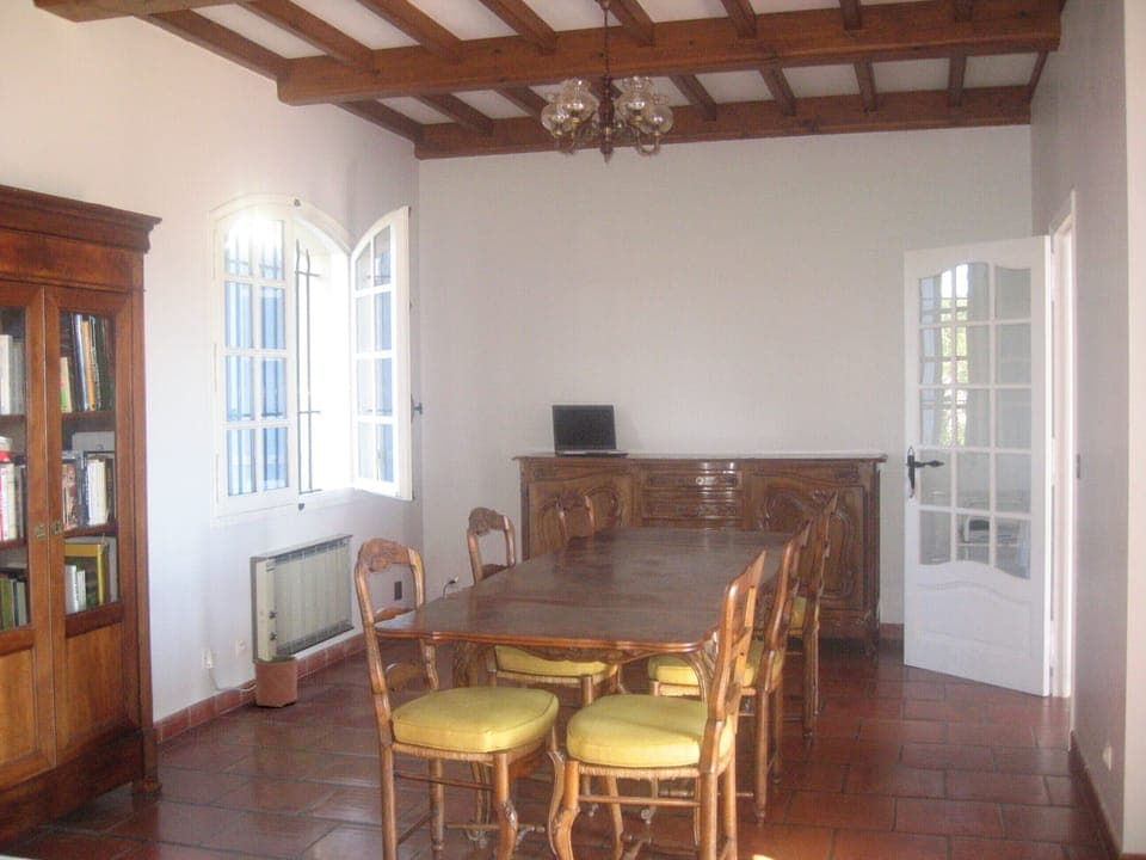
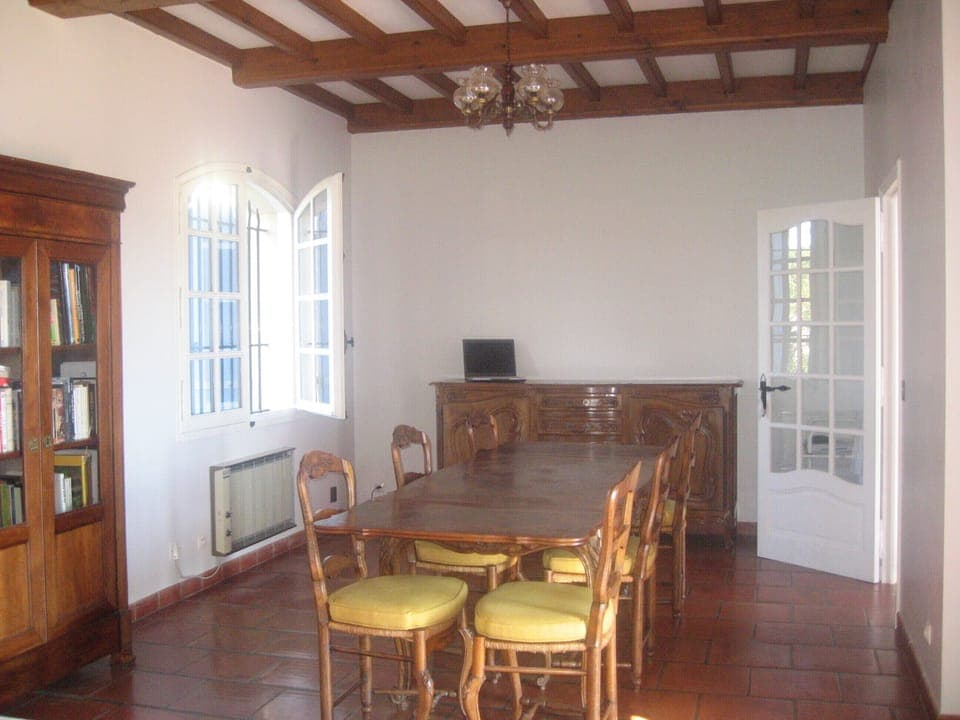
- planter (276, 681)
